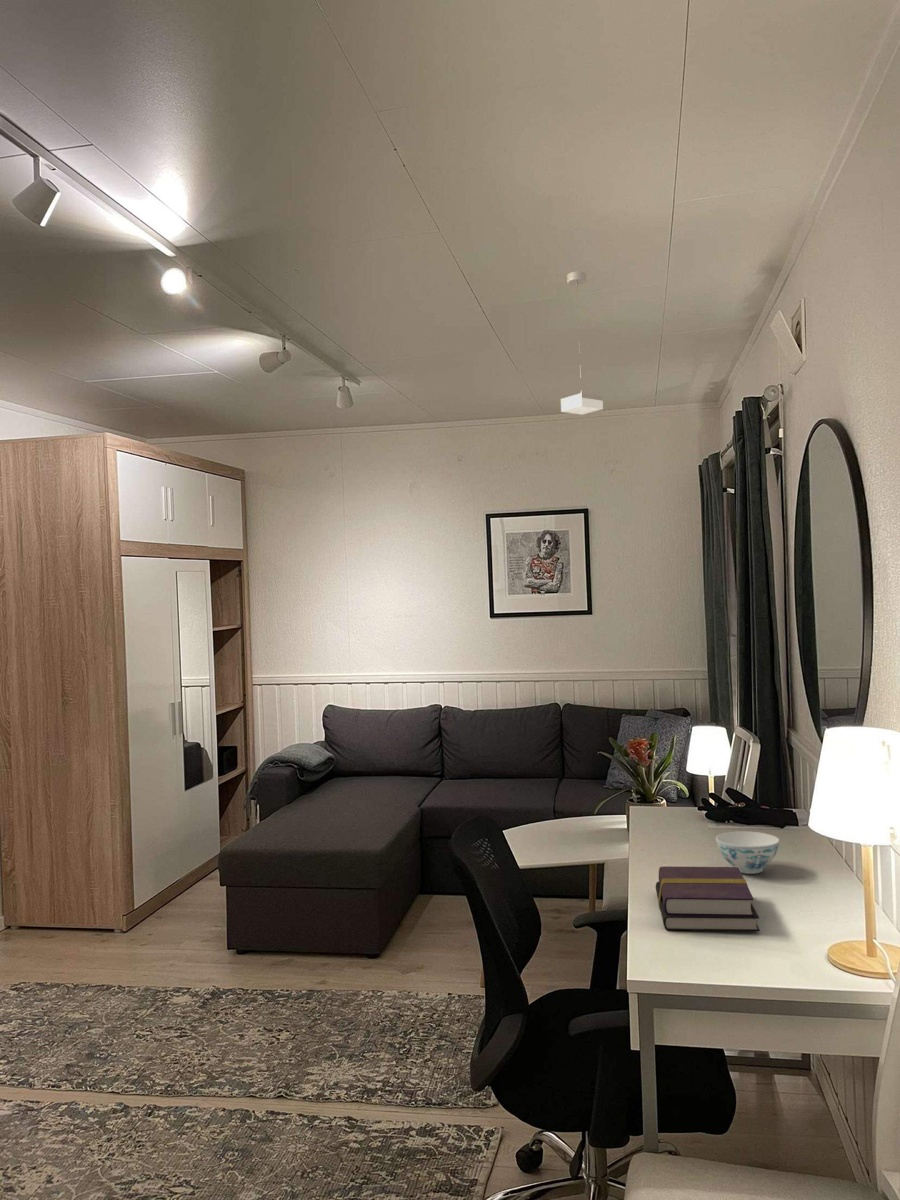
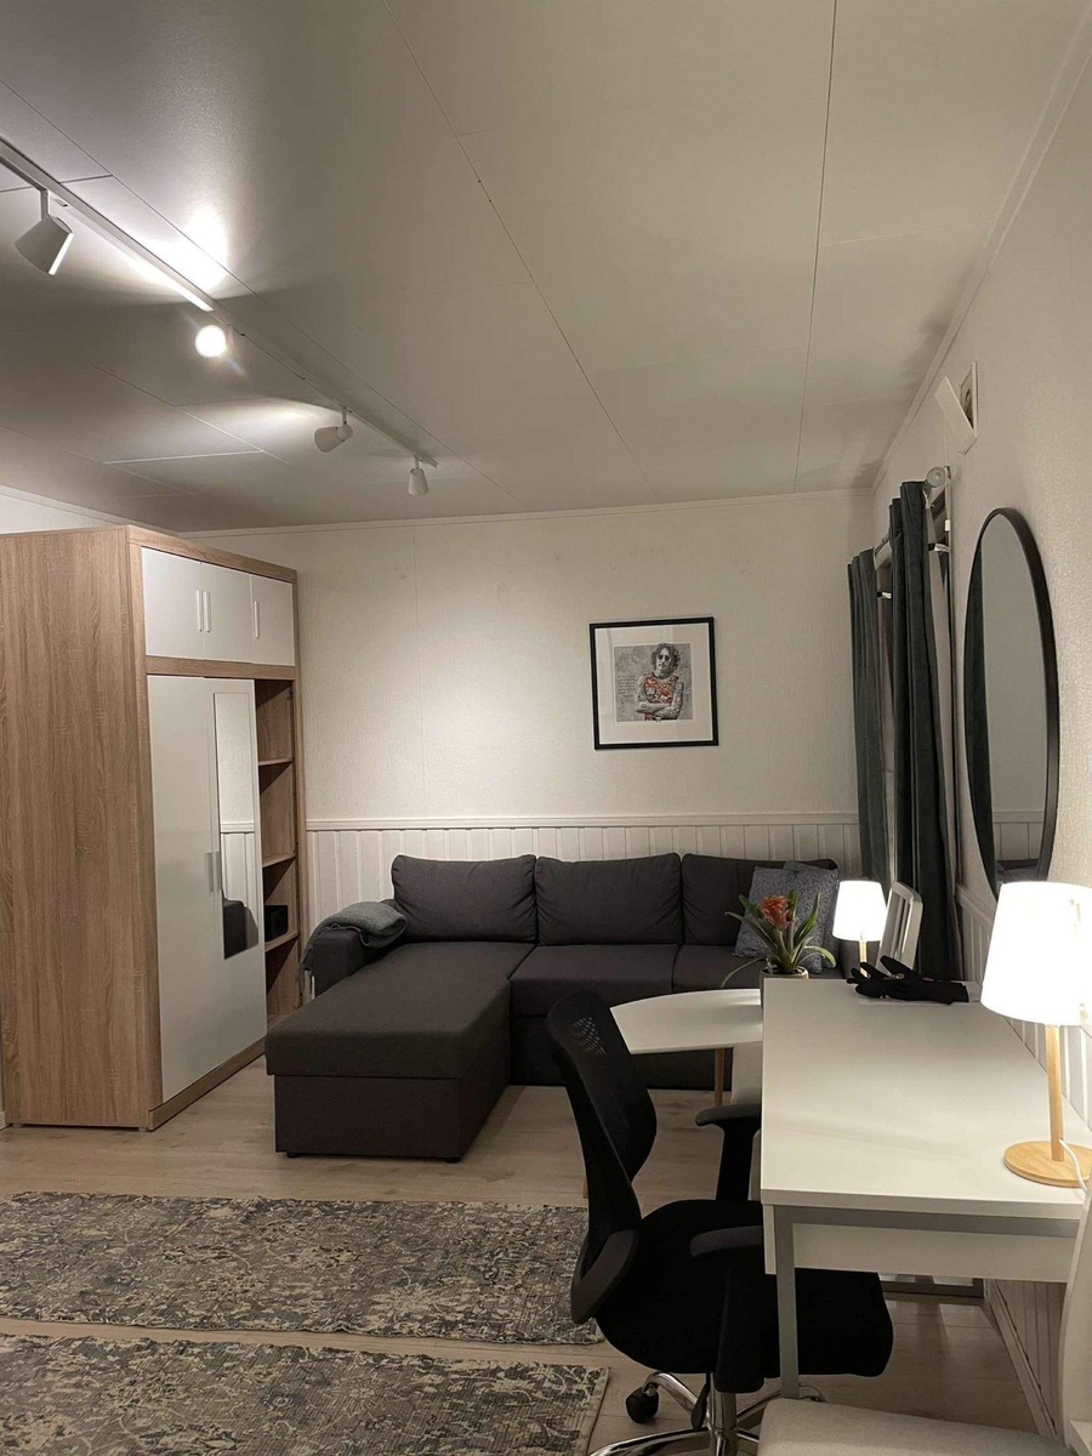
- book (703, 896)
- pendant lamp (579, 342)
- chinaware (747, 854)
